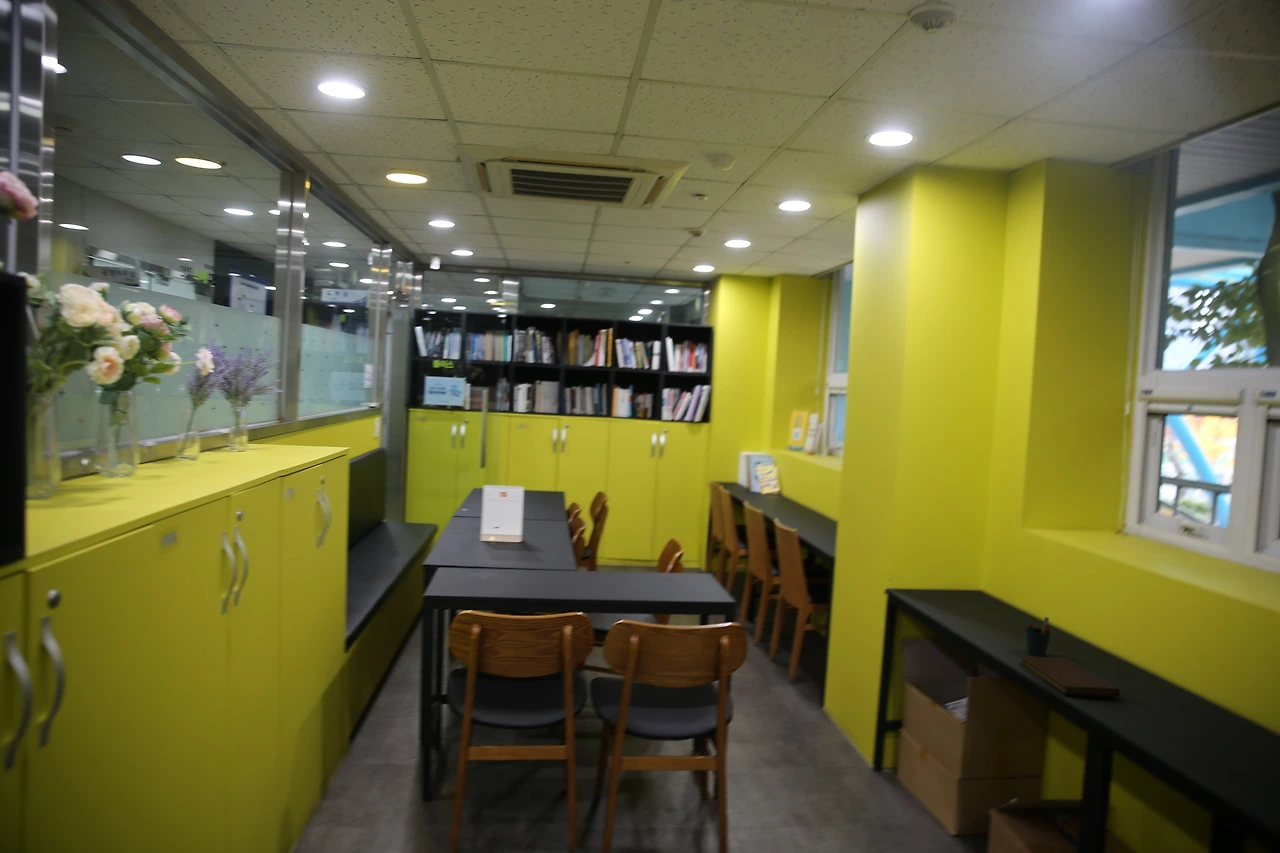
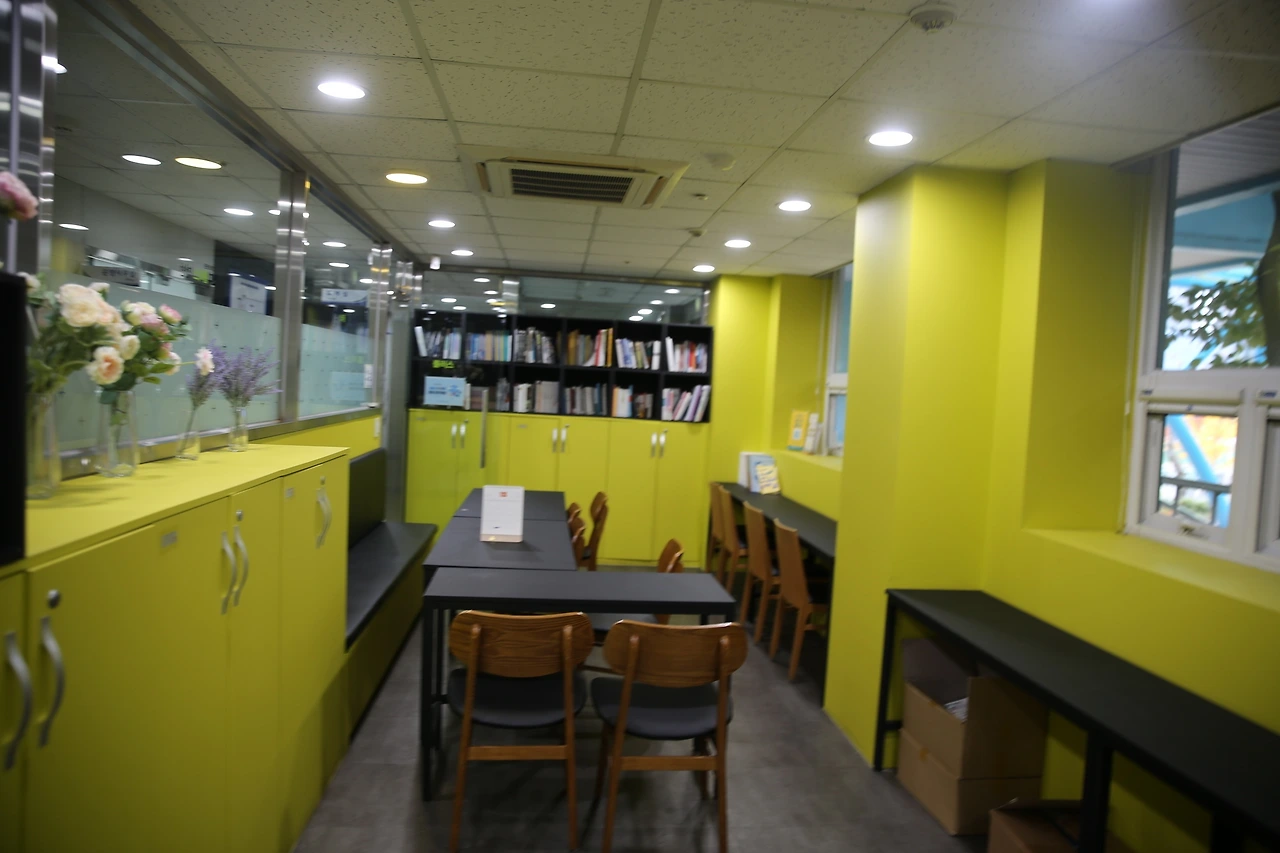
- pen holder (1038, 636)
- notebook (1066, 675)
